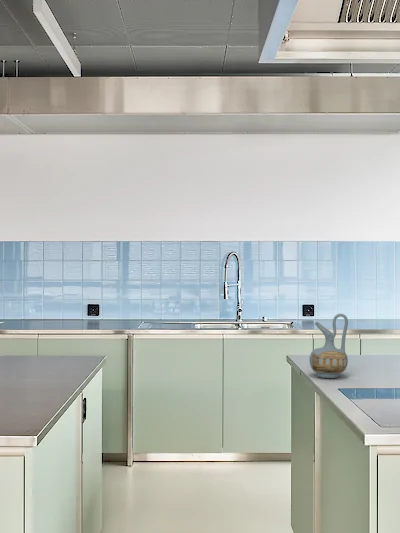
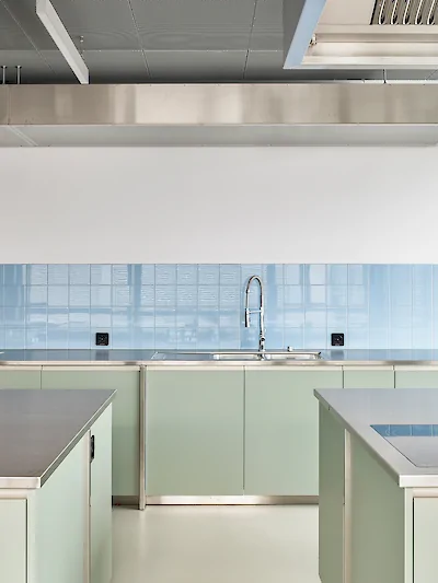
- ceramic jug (328, 344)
